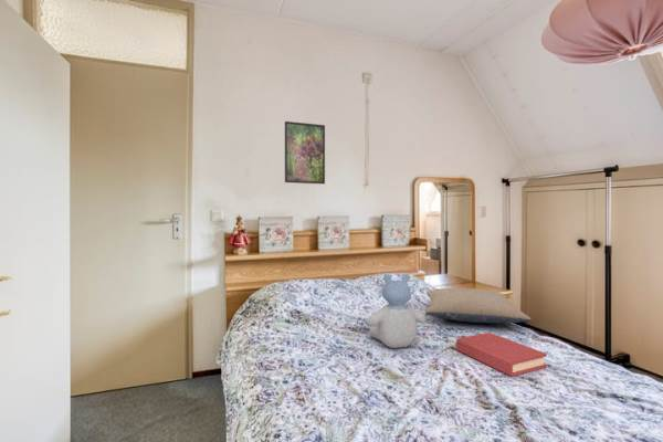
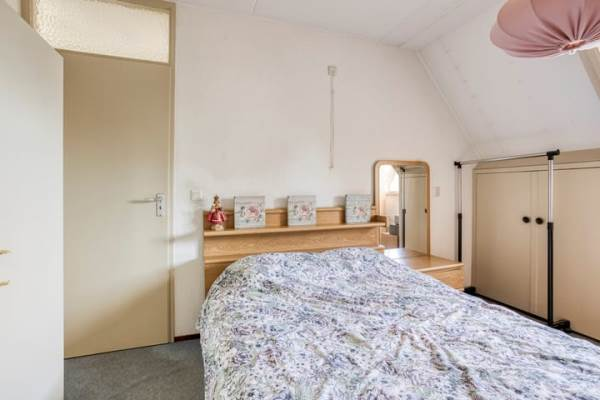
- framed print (305, 152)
- pillow (470, 303)
- hardback book (498, 351)
- stuffed bear (392, 307)
